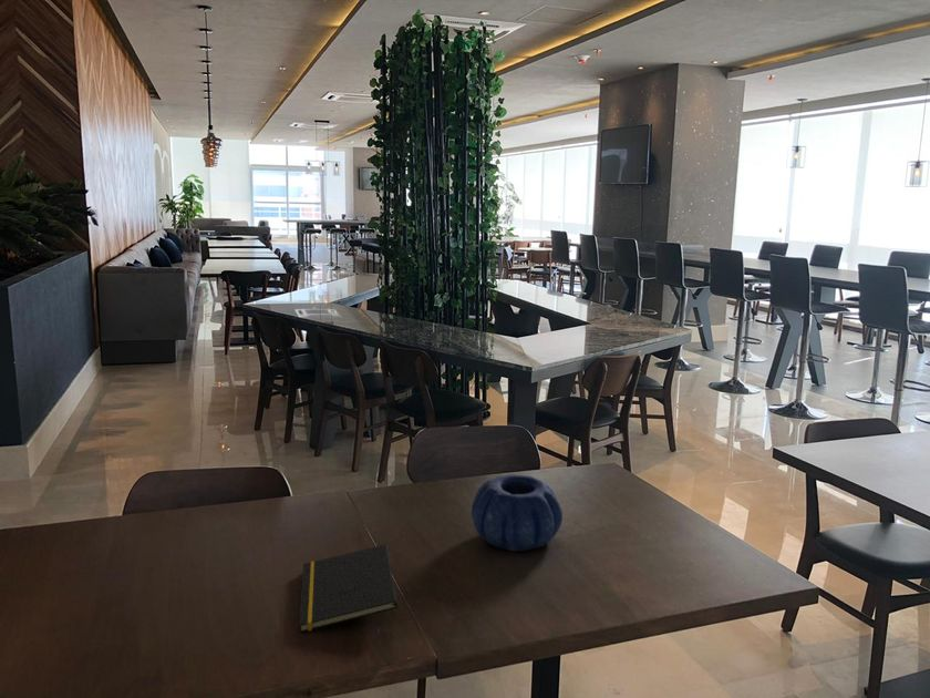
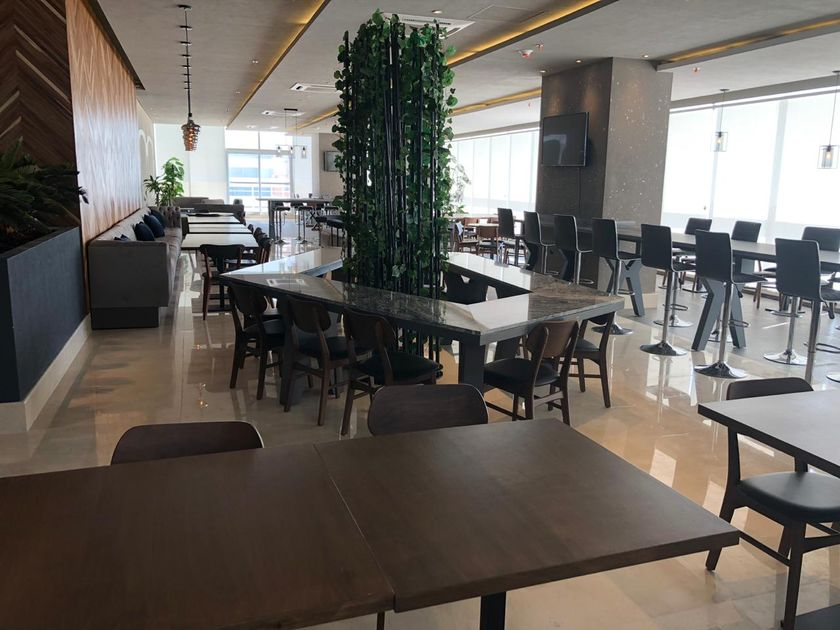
- decorative bowl (516, 510)
- notepad (347, 584)
